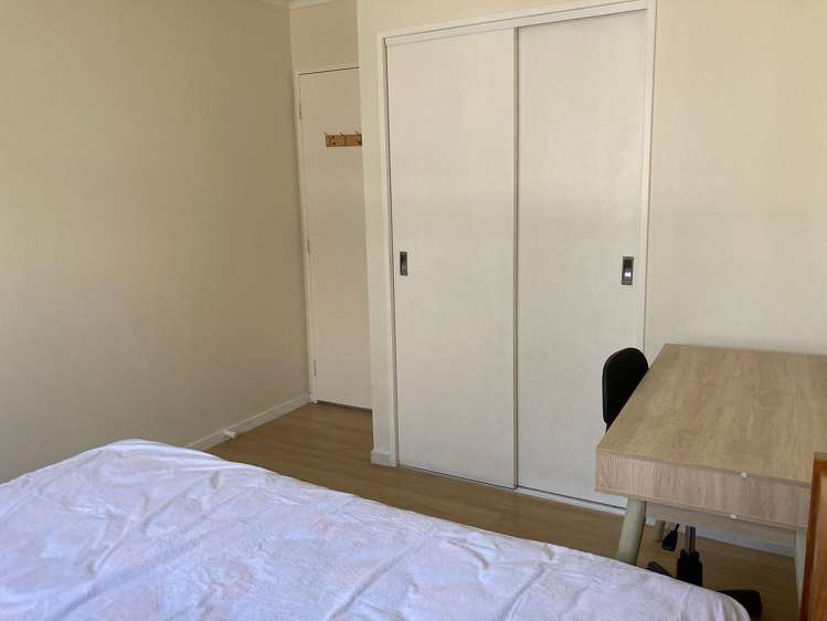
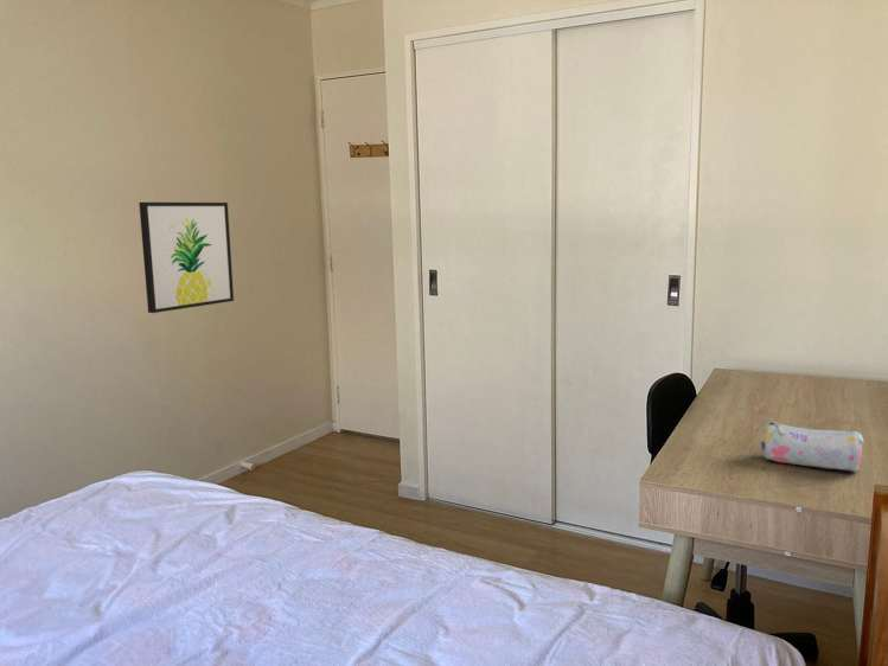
+ wall art (190, 255)
+ pencil case (811, 444)
